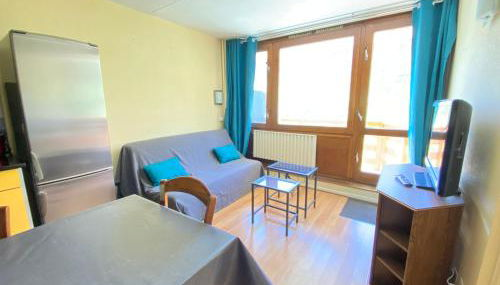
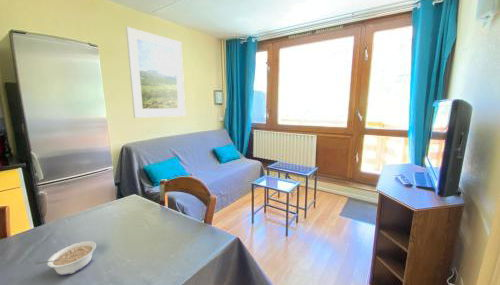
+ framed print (159, 77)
+ legume (72, 258)
